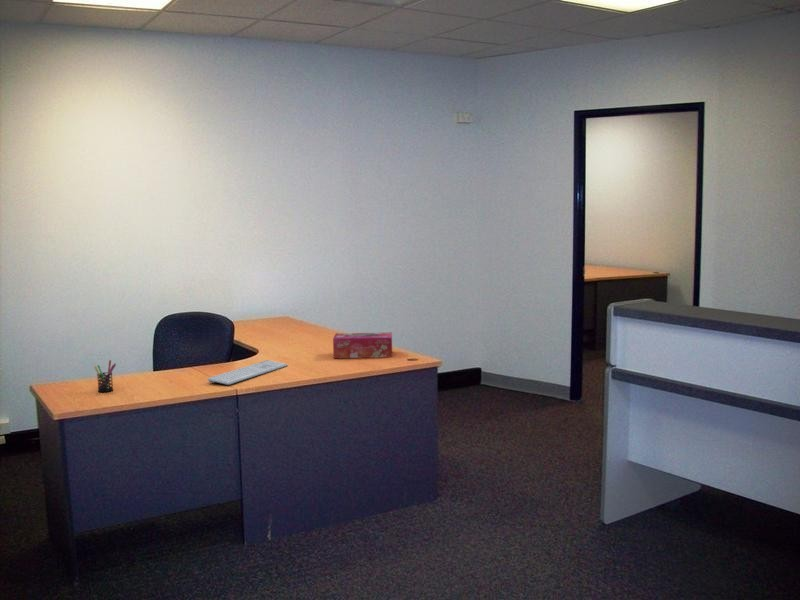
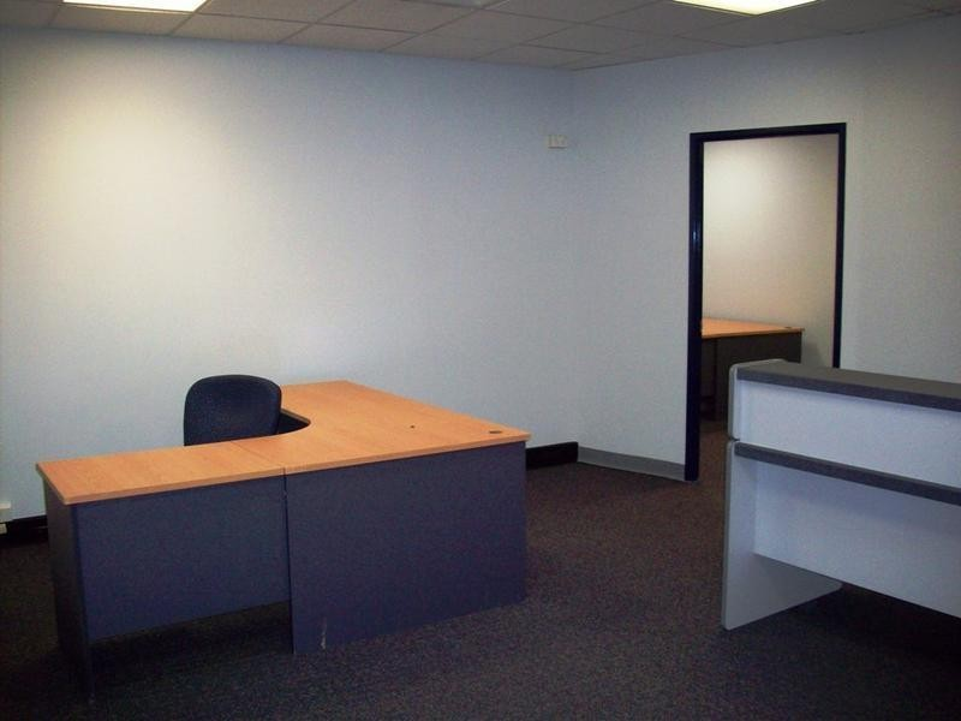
- keyboard (249, 371)
- tissue box (363, 345)
- pen holder (104, 375)
